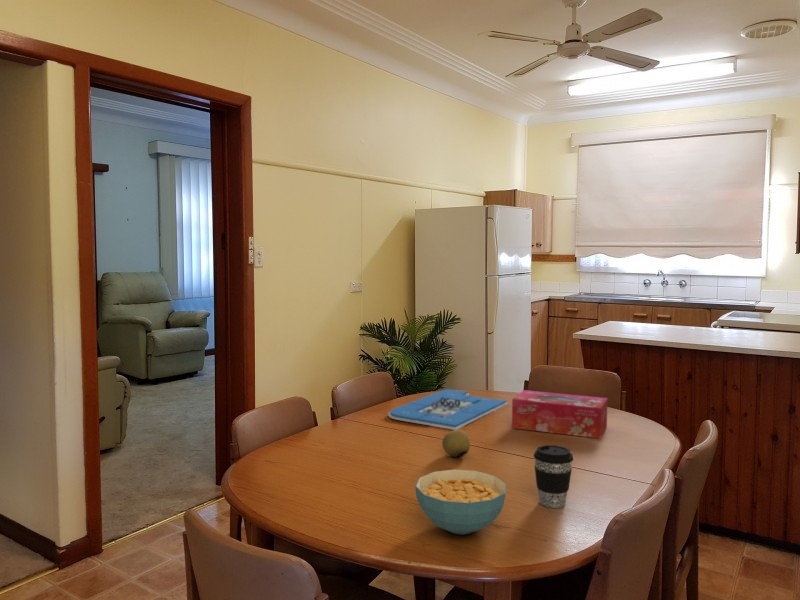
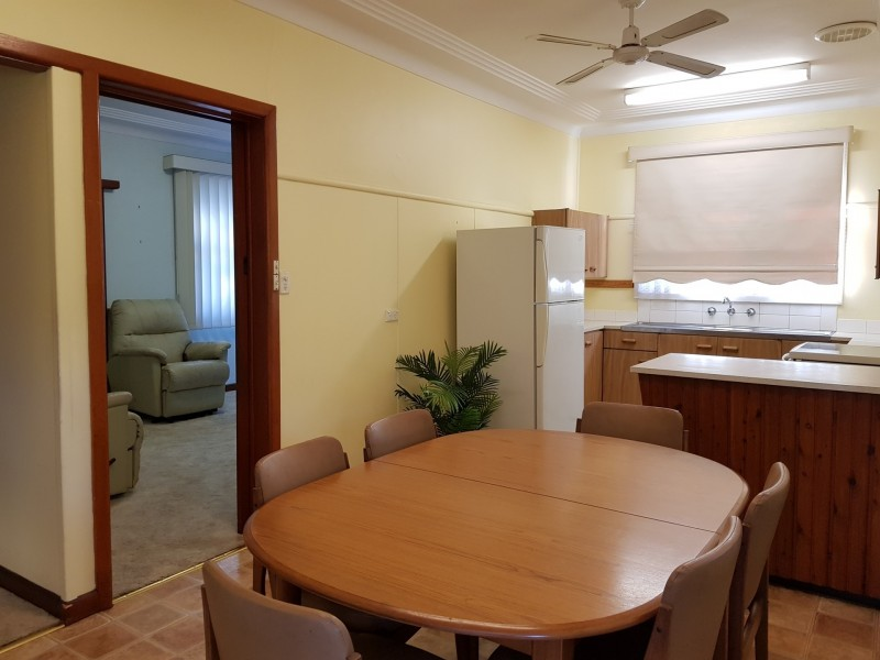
- cereal bowl (460, 506)
- fruit (456, 443)
- board game (450, 403)
- coffee cup (553, 476)
- tissue box (559, 412)
